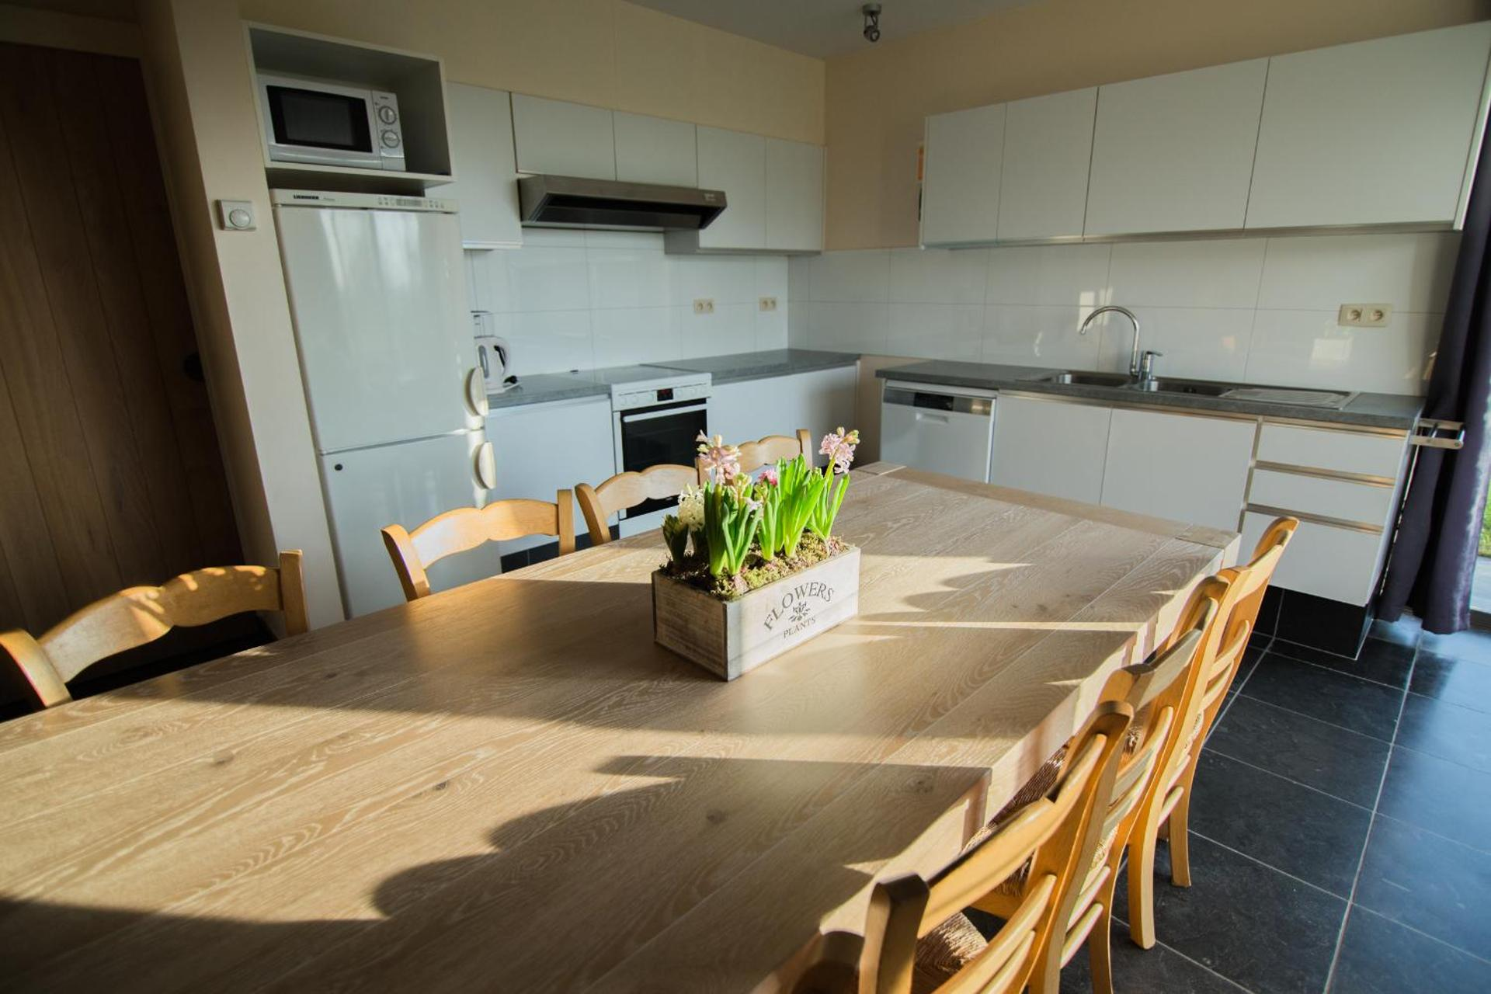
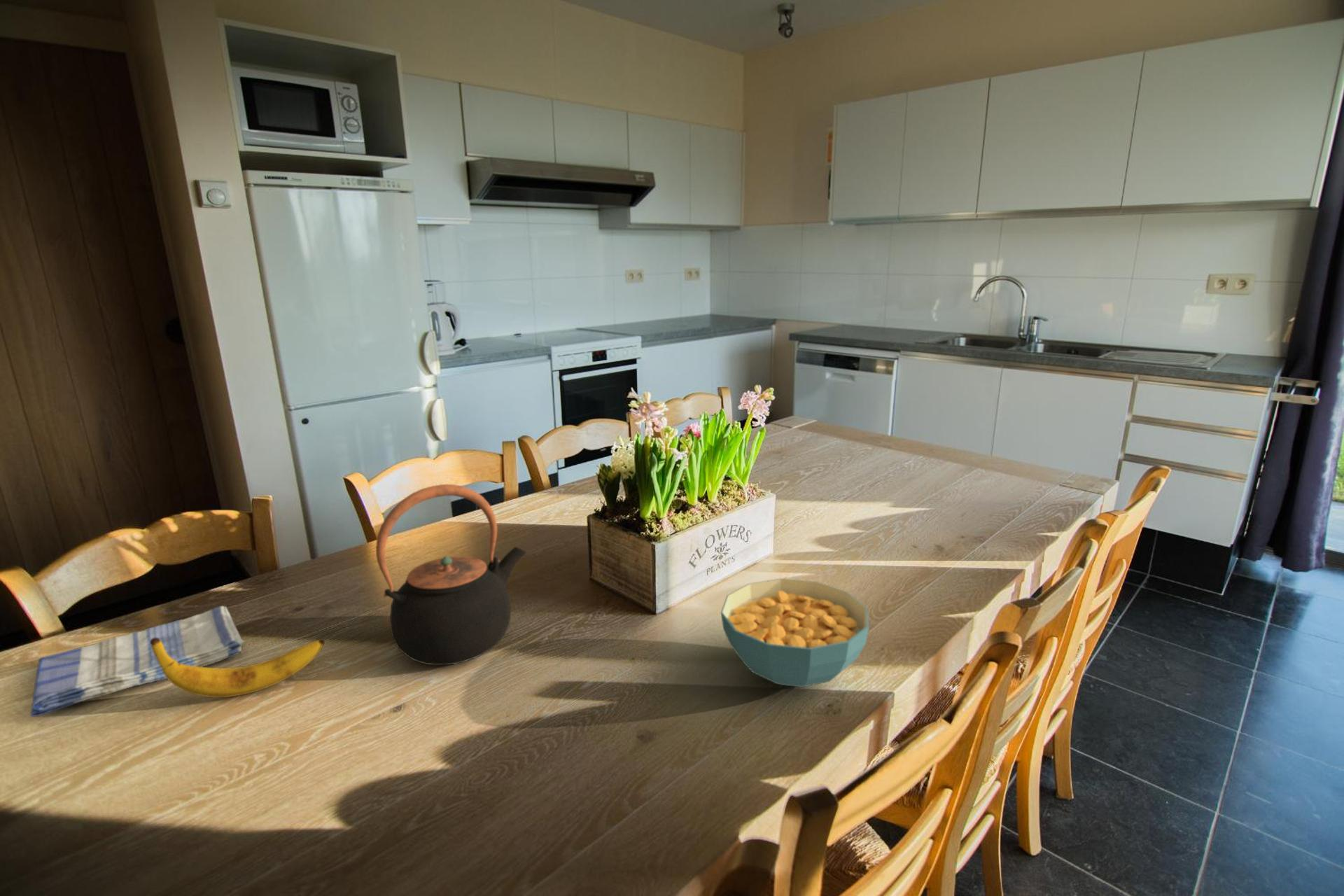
+ cereal bowl (793, 642)
+ dish towel (143, 652)
+ teapot (457, 563)
+ banana (246, 666)
